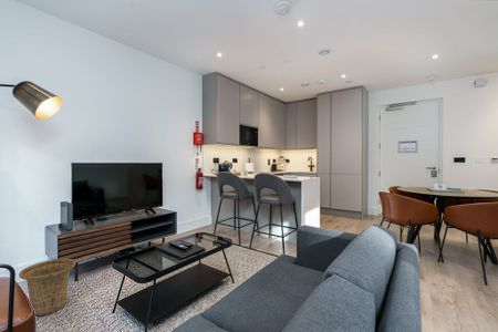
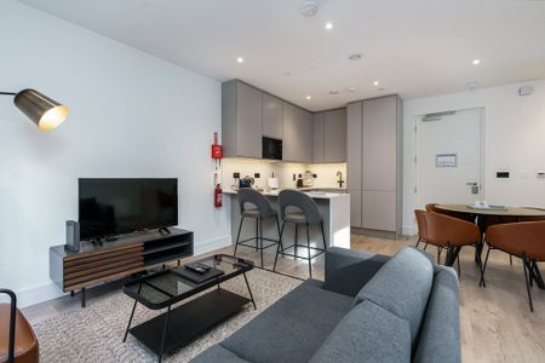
- basket (49, 287)
